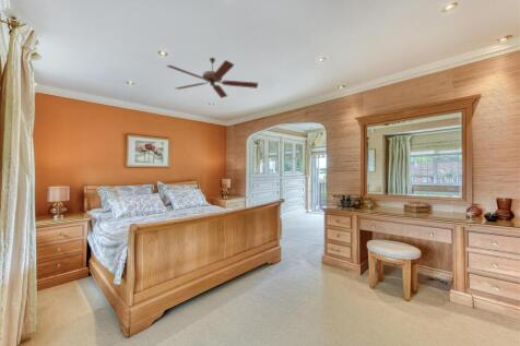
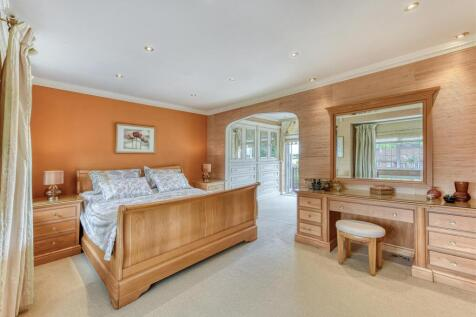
- ceiling fan (215, 72)
